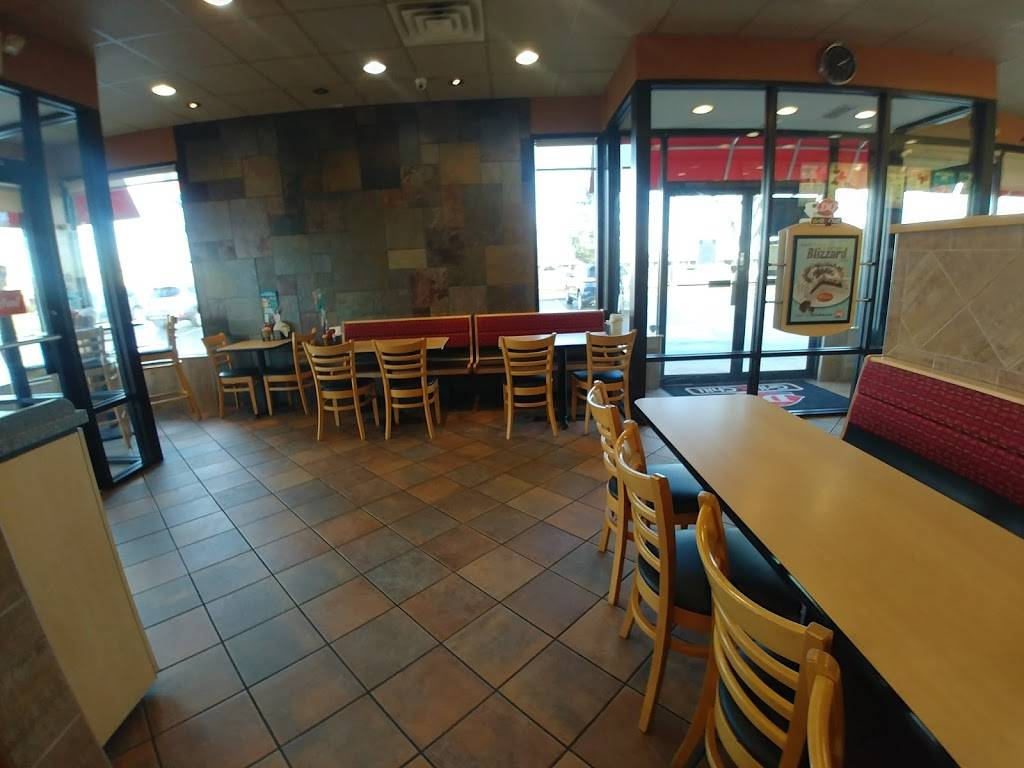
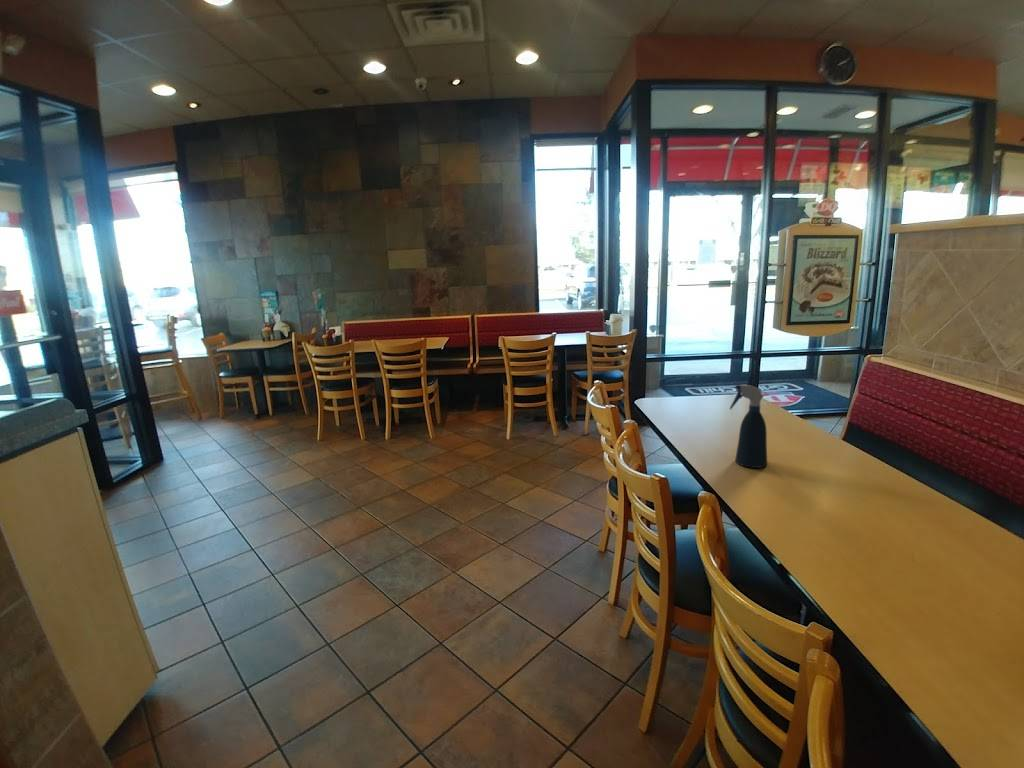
+ spray bottle (751, 424)
